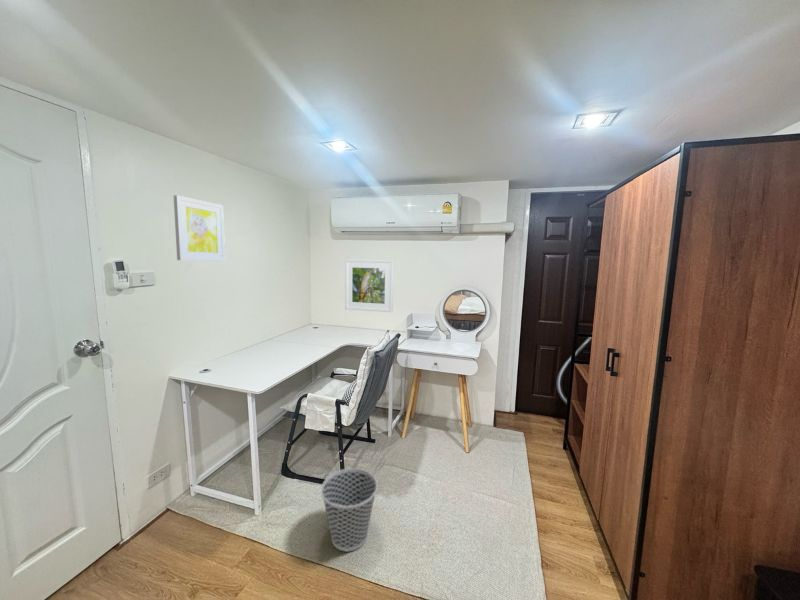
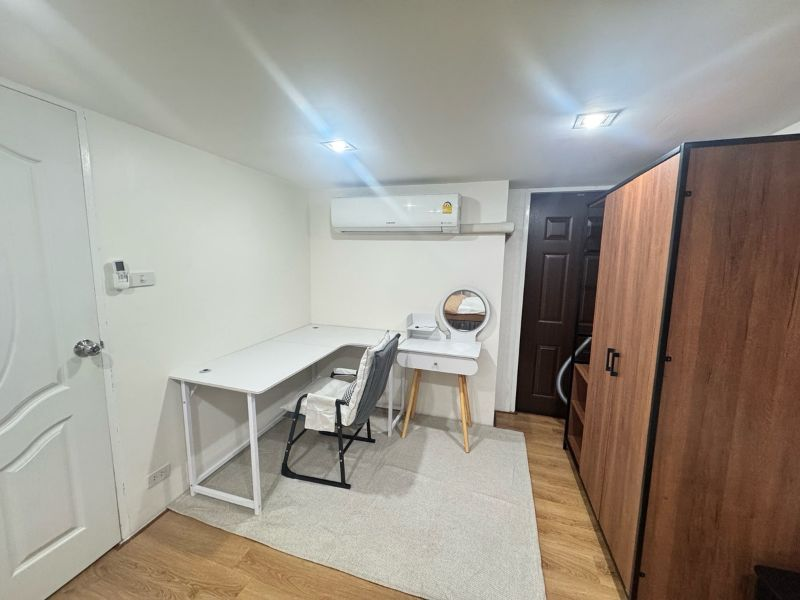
- wall art (201, 231)
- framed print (368, 285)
- wastebasket (349, 510)
